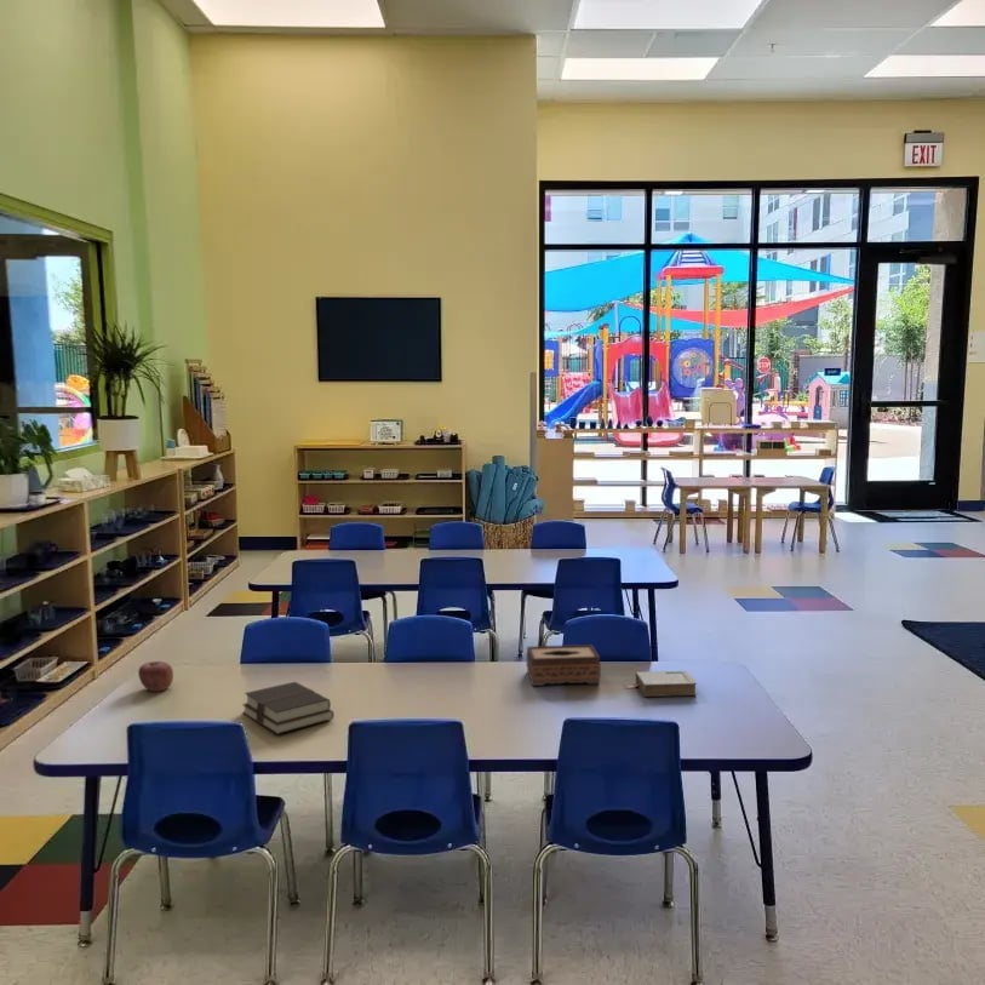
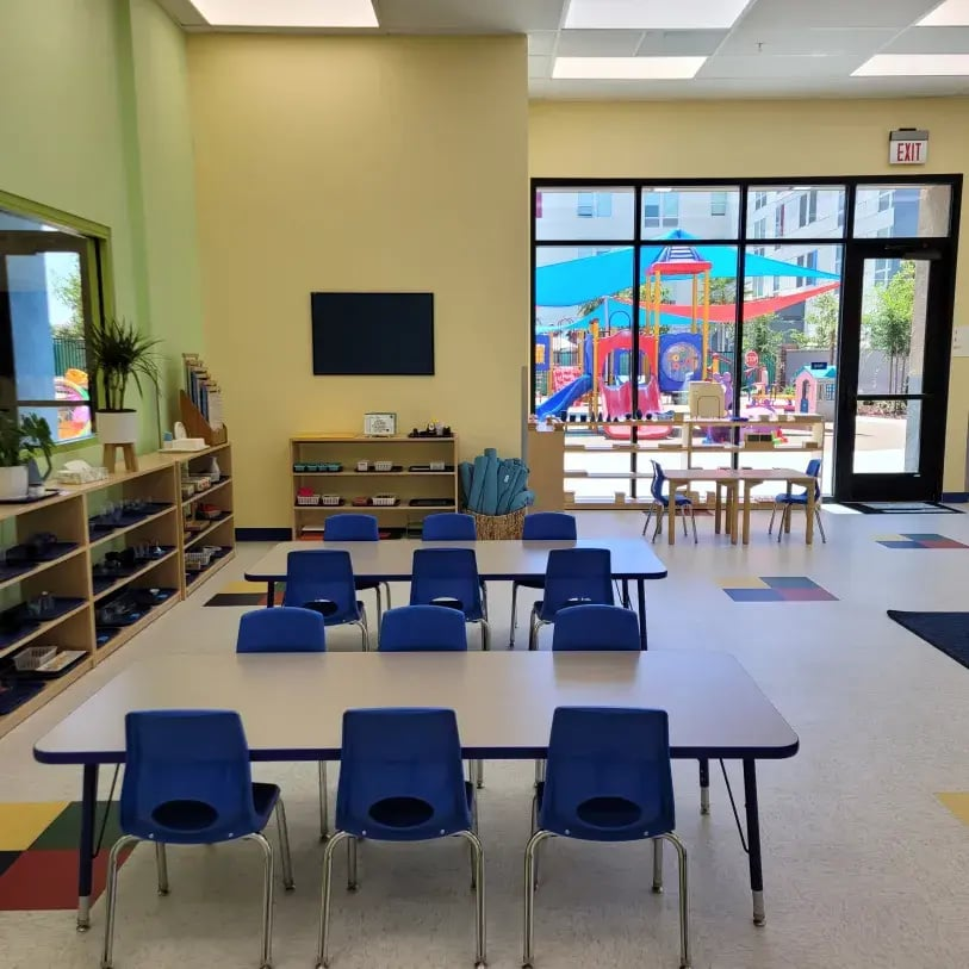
- apple (155, 676)
- tissue box (562, 664)
- book (658, 682)
- bible (287, 705)
